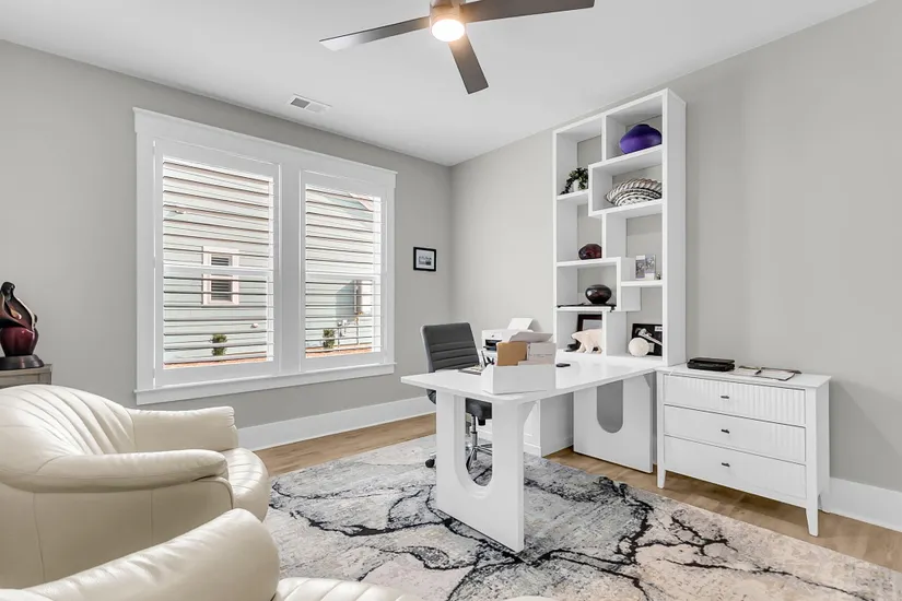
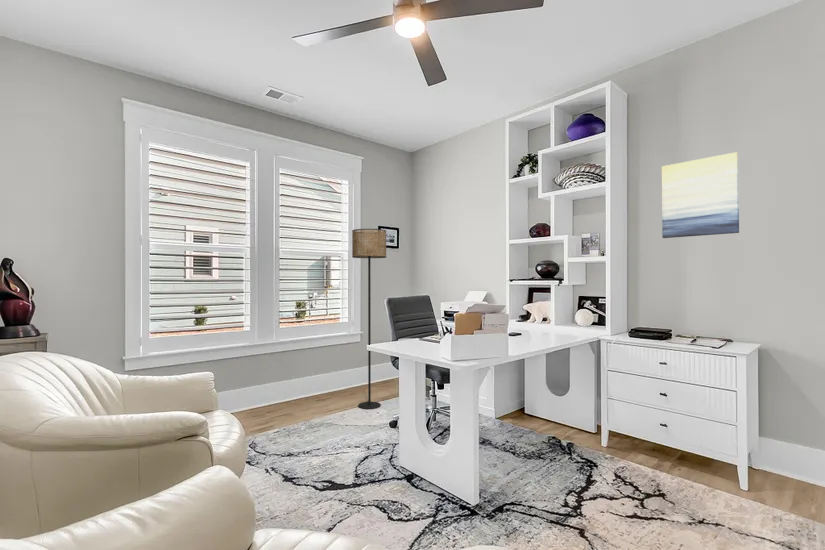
+ floor lamp (369, 317)
+ wall art (698, 197)
